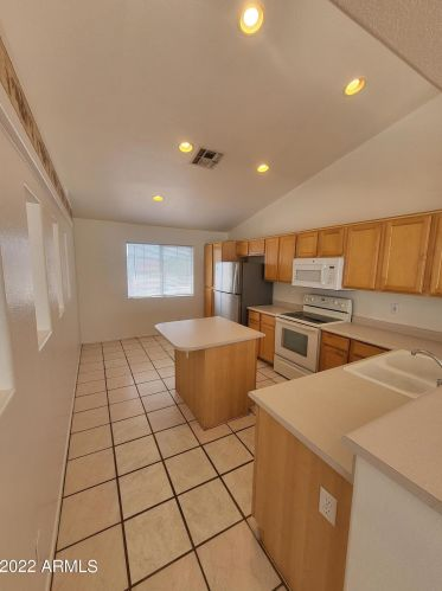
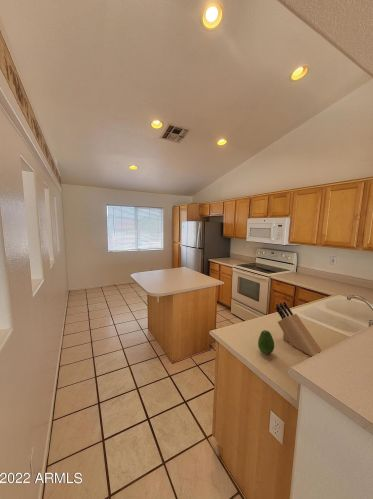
+ knife block (295, 325)
+ fruit (266, 342)
